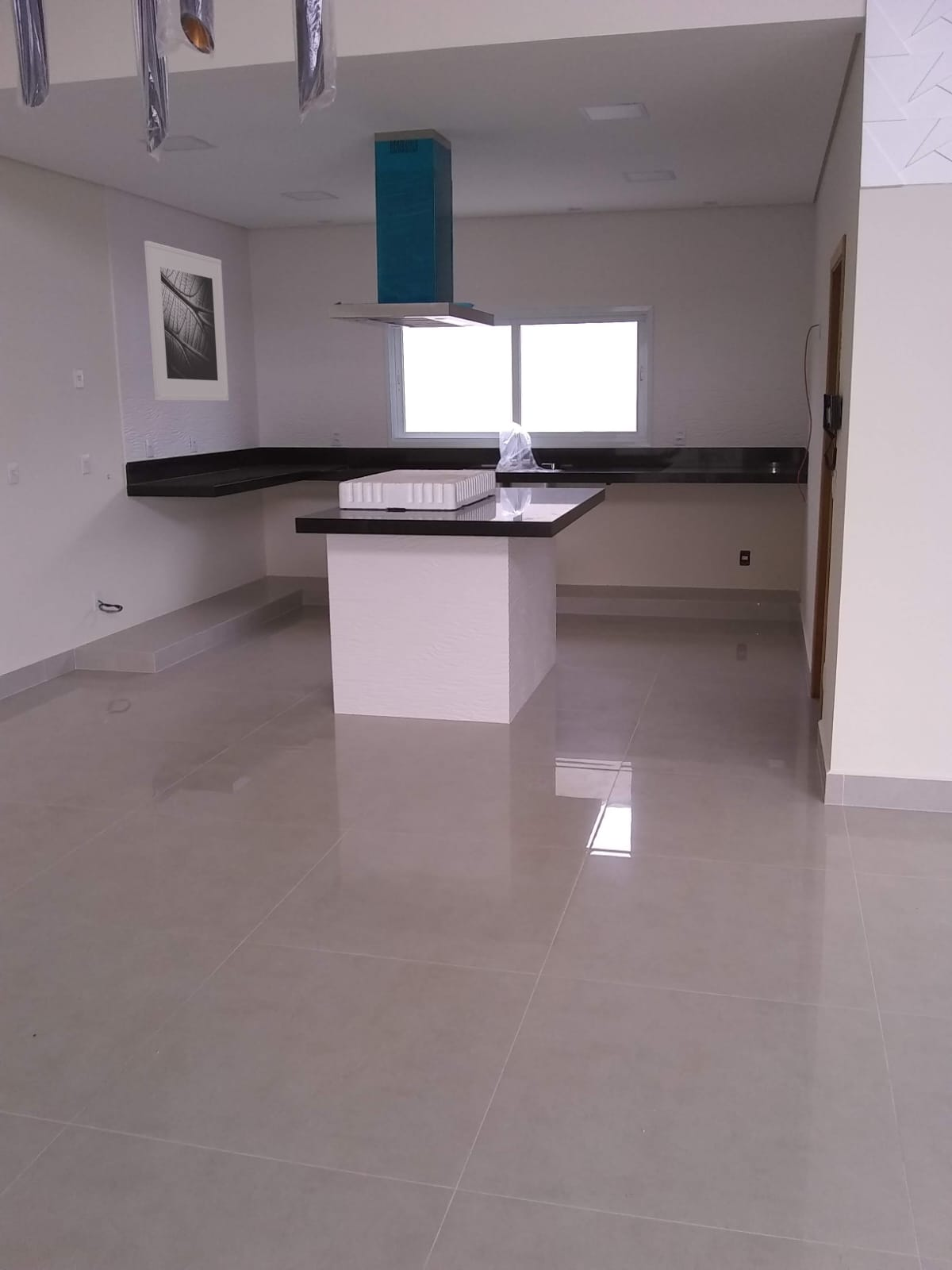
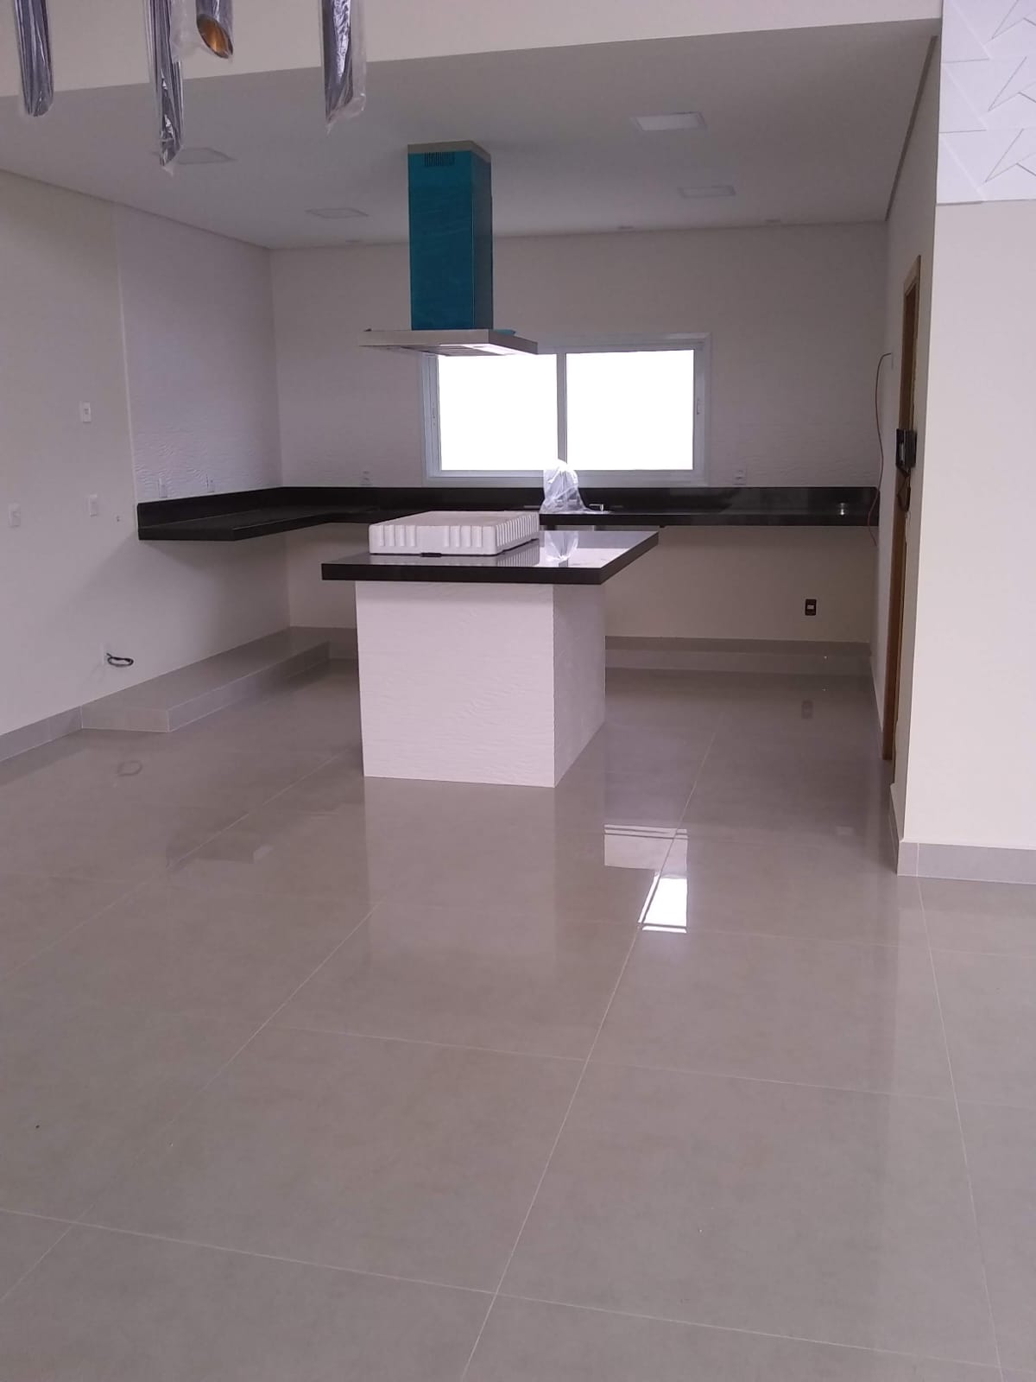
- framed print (190, 326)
